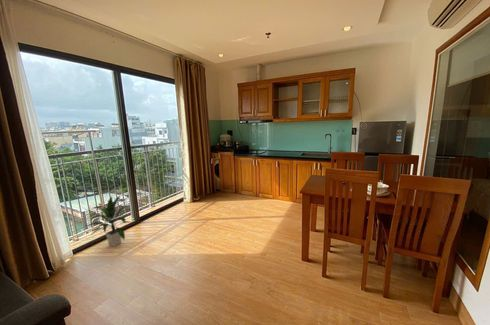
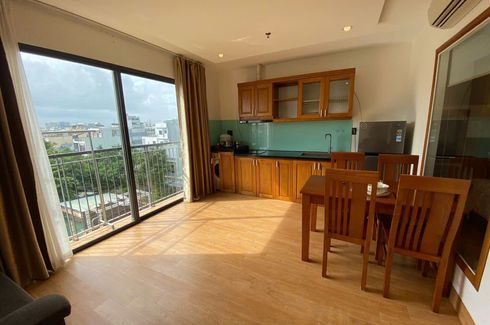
- indoor plant (111, 221)
